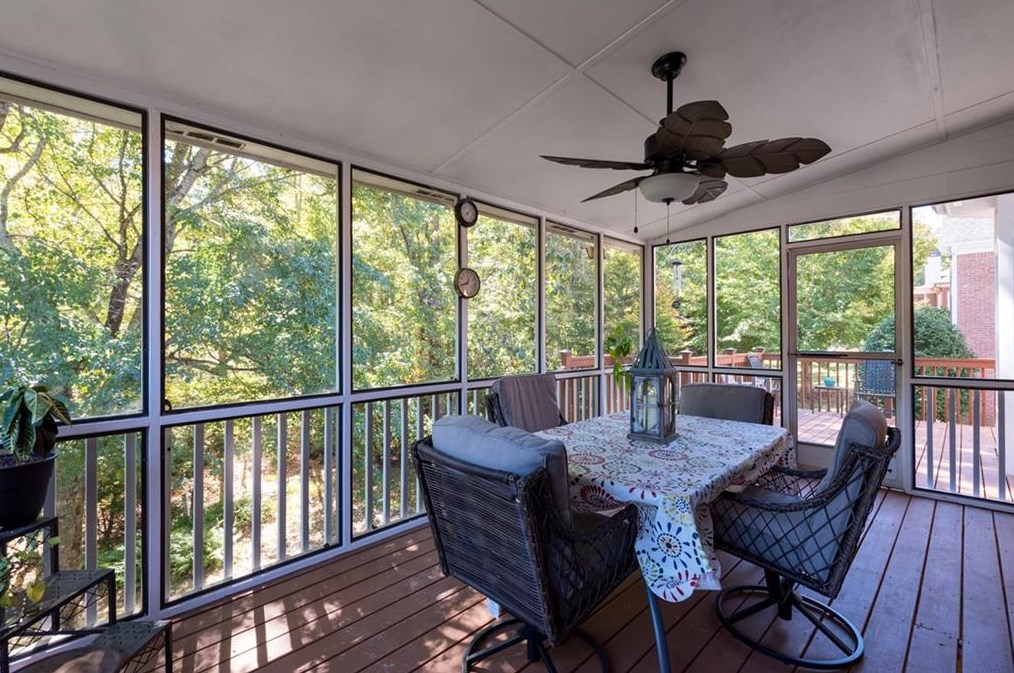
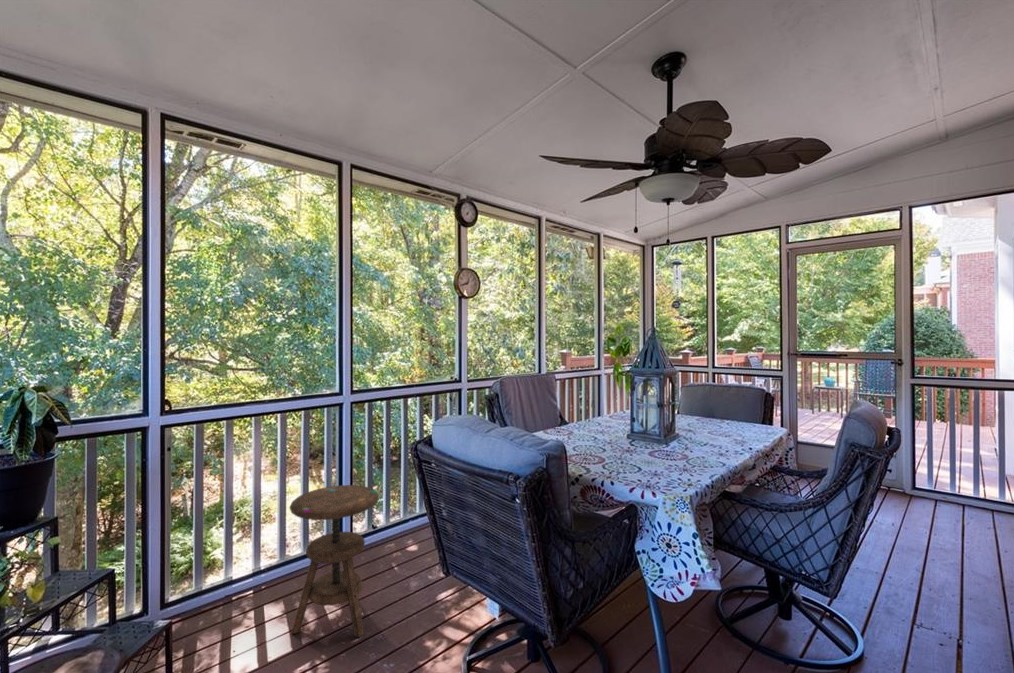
+ side table (336, 559)
